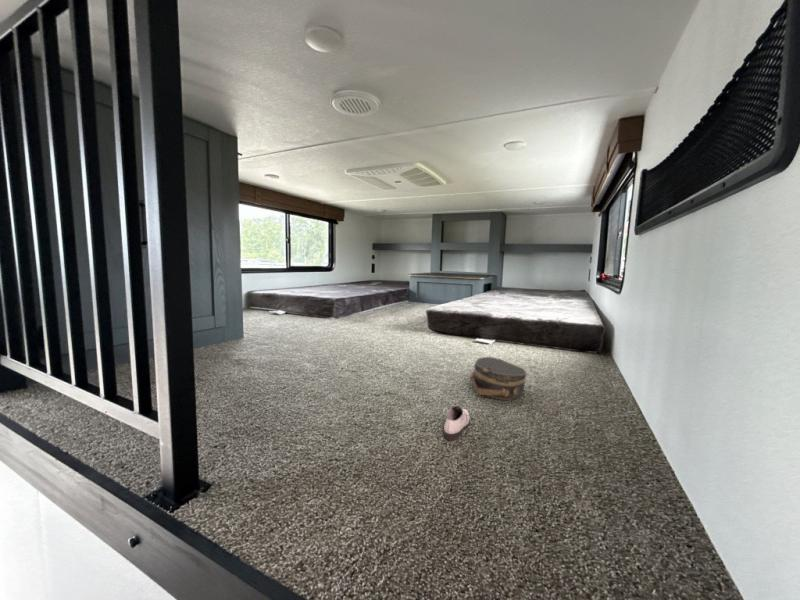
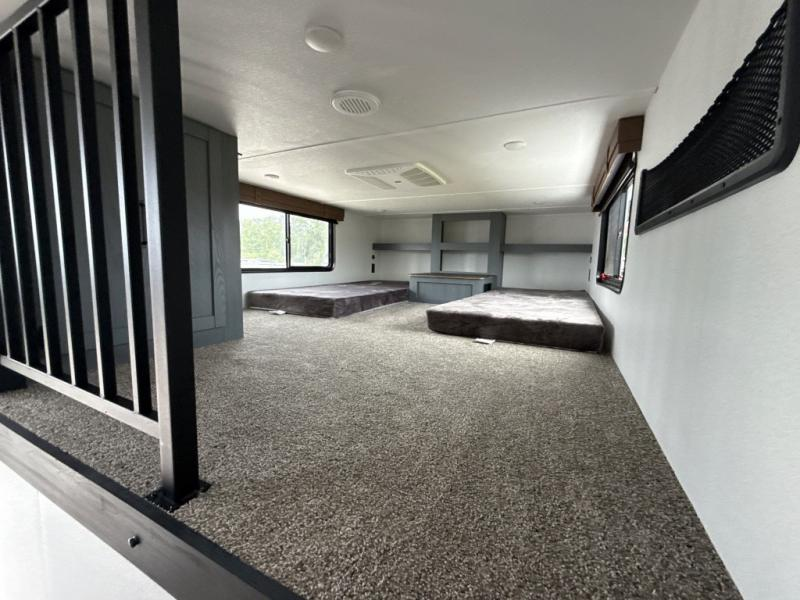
- hat box (495, 378)
- shoe (459, 415)
